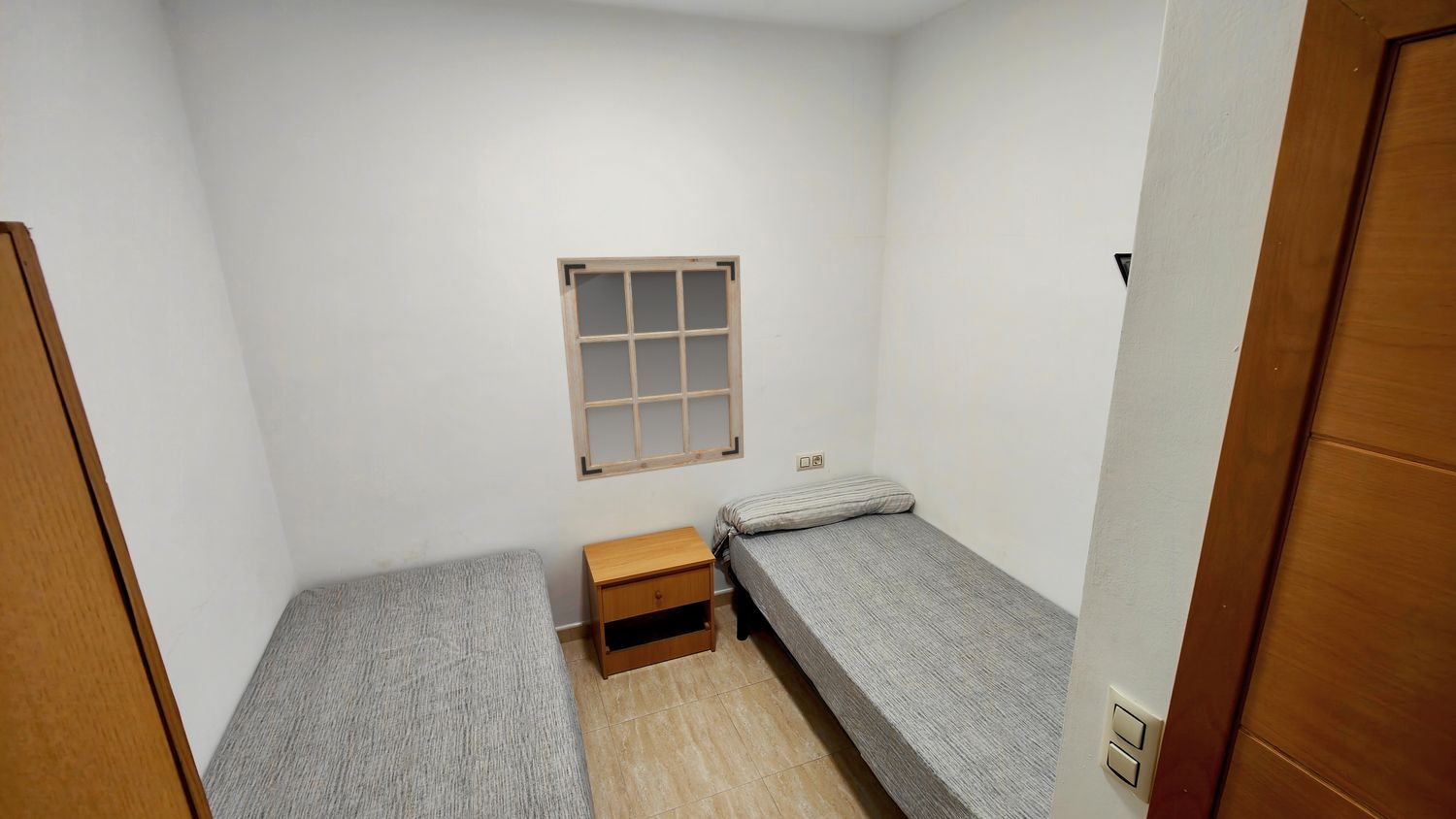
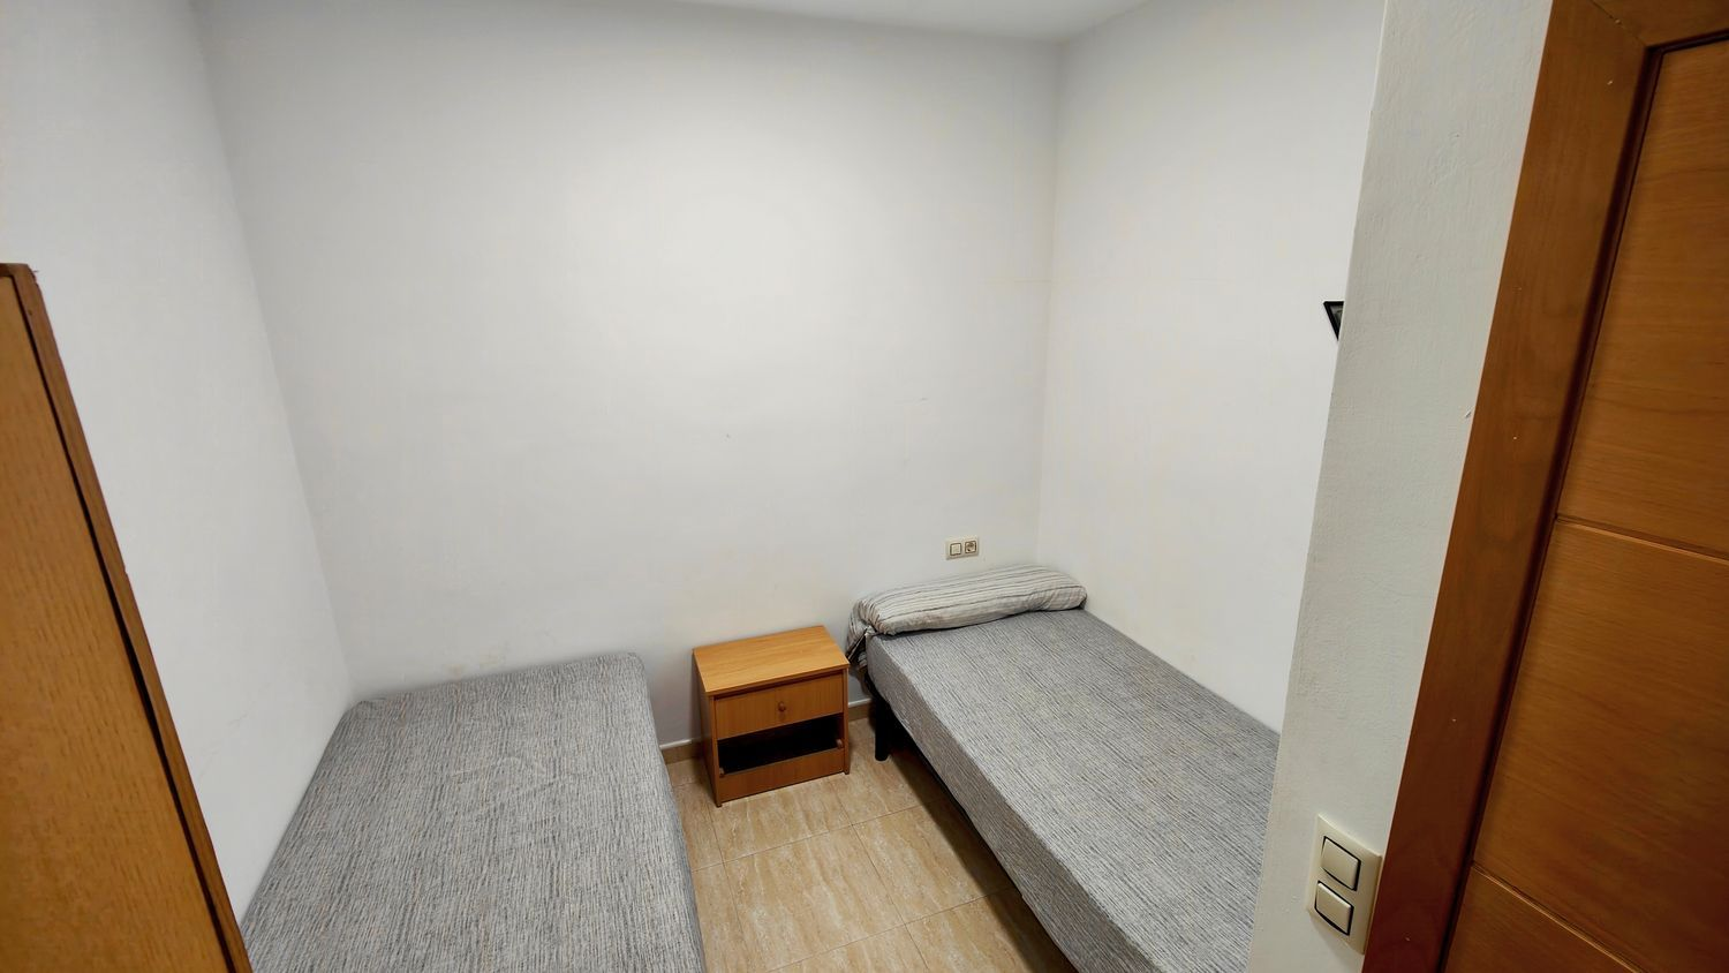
- mirror (658, 367)
